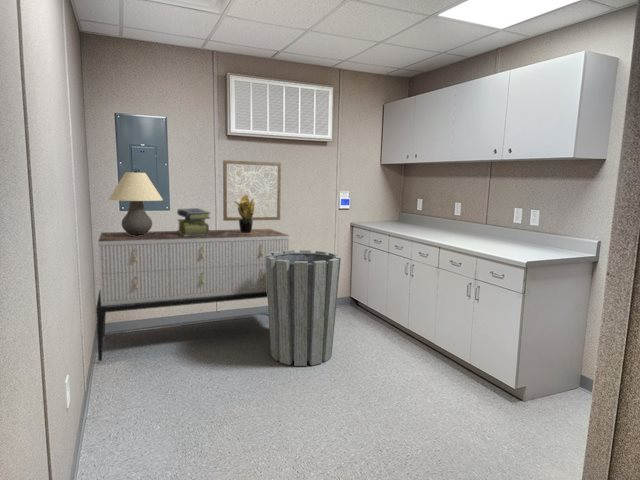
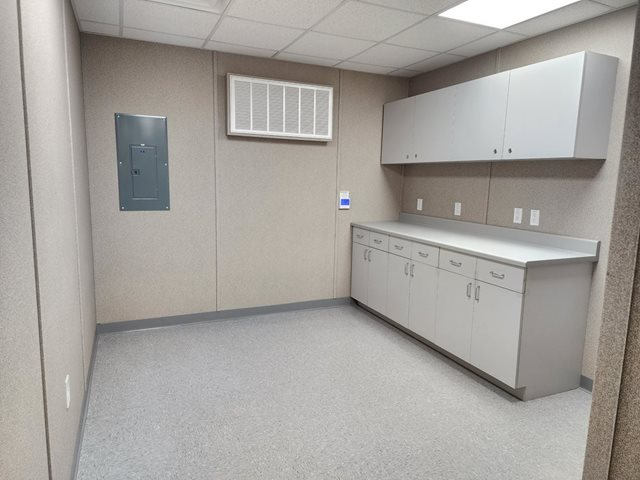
- trash can (302, 305)
- sideboard (197, 285)
- wall art (250, 191)
- table lamp (136, 204)
- potted plant (245, 212)
- stack of books (194, 221)
